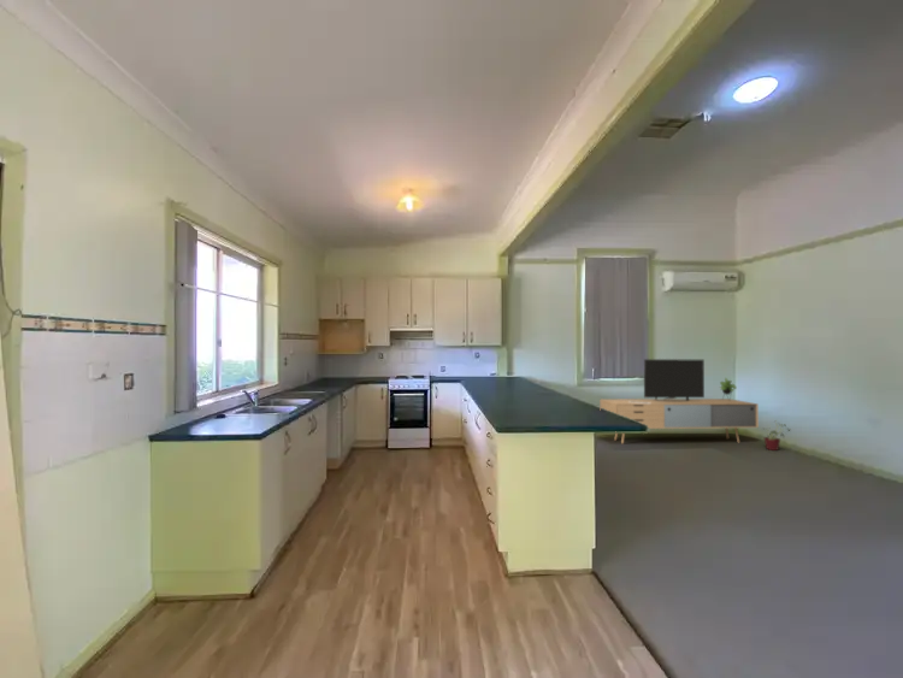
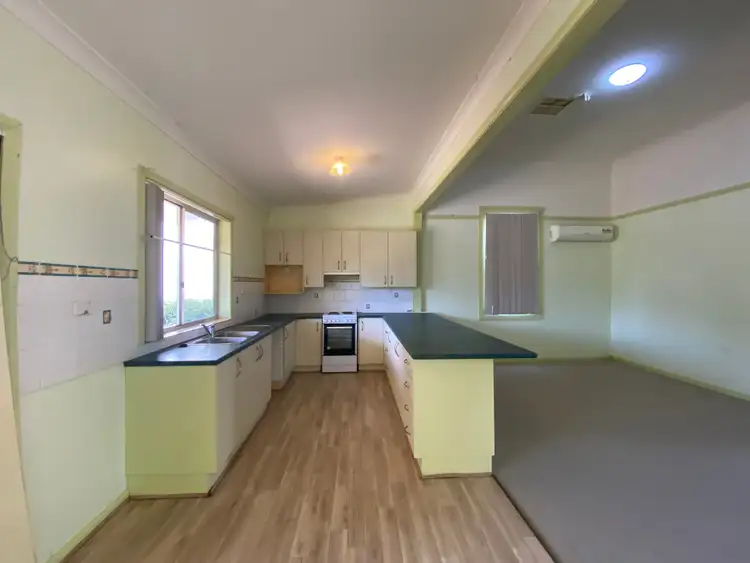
- media console (675, 400)
- potted plant (778, 434)
